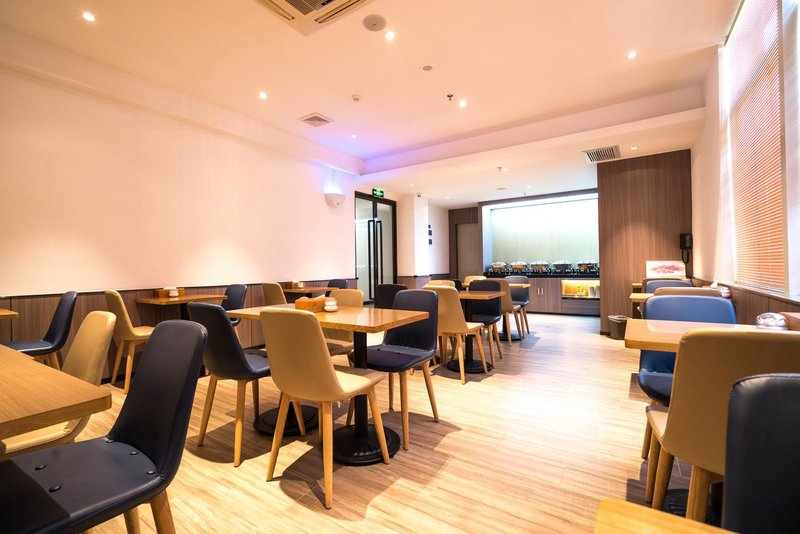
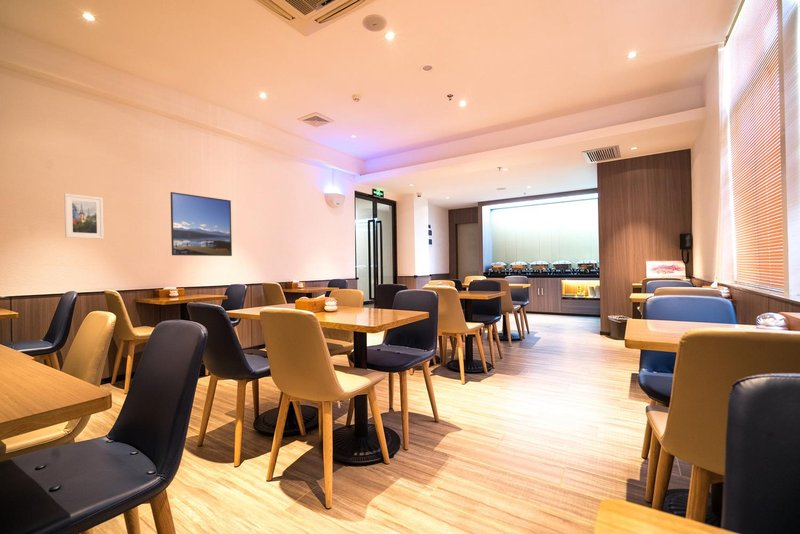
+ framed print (203, 226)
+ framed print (84, 217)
